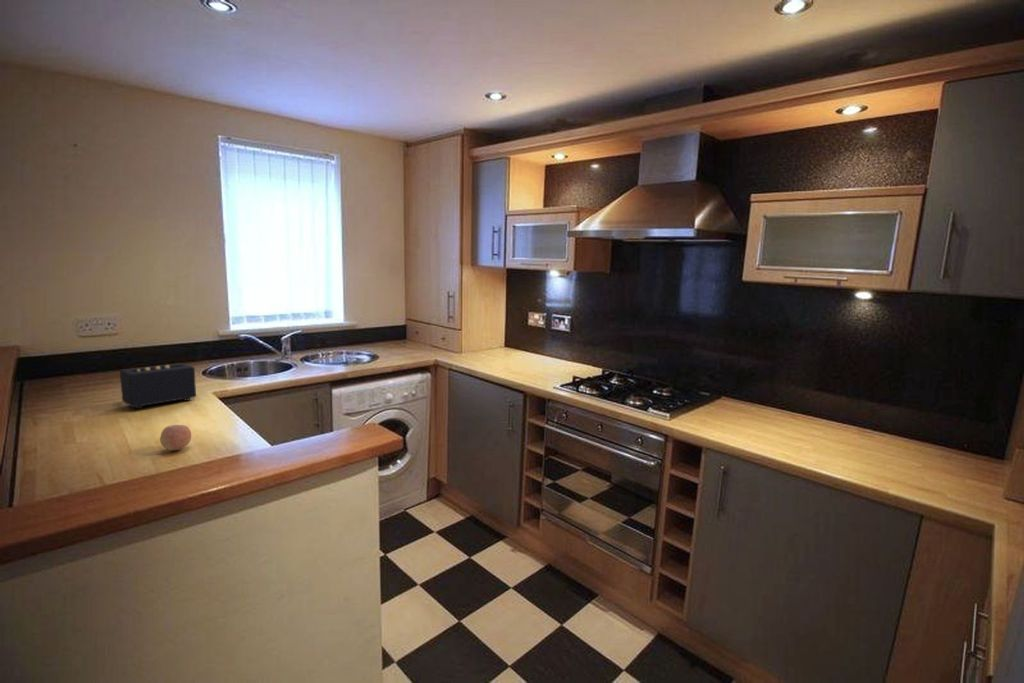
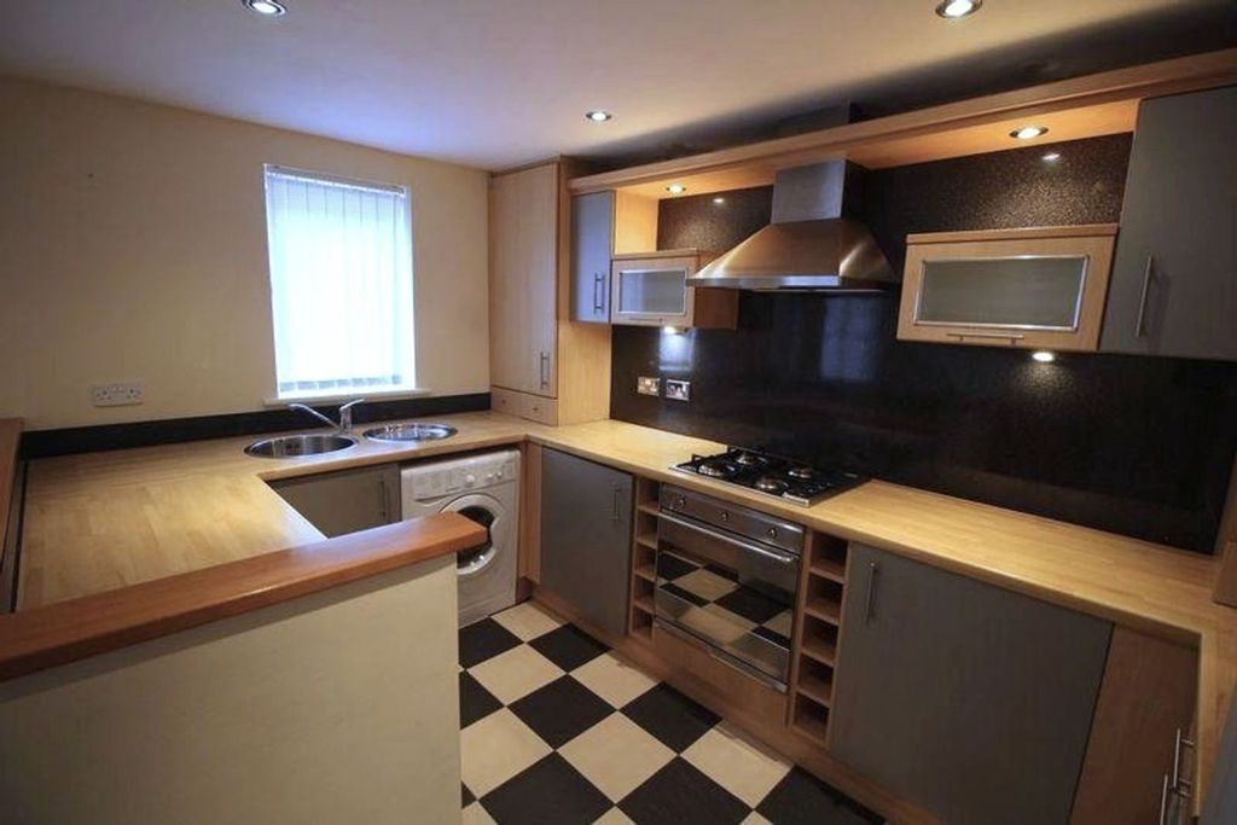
- speaker (159, 384)
- fruit (175, 437)
